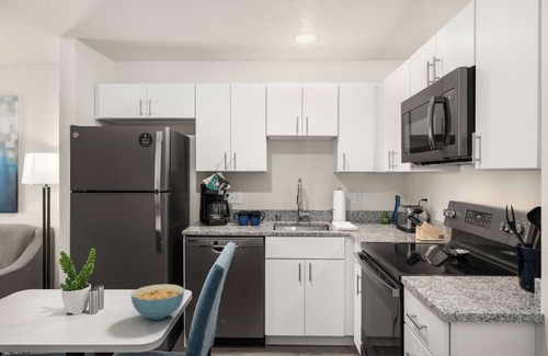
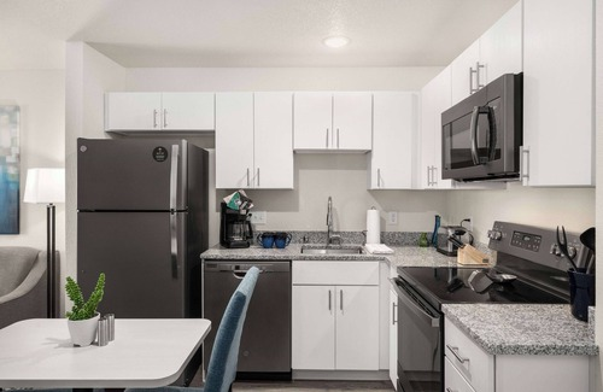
- cereal bowl (158, 303)
